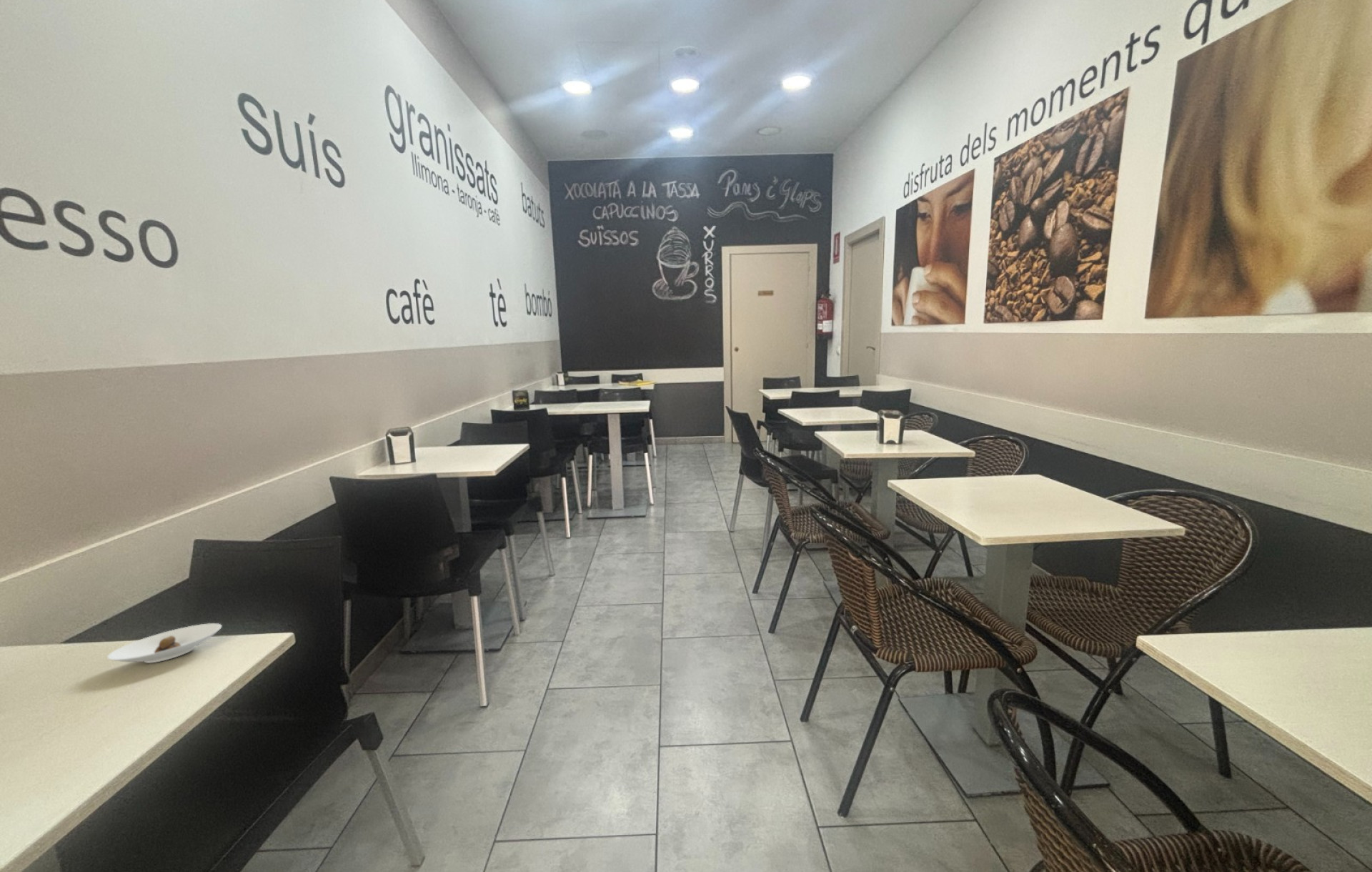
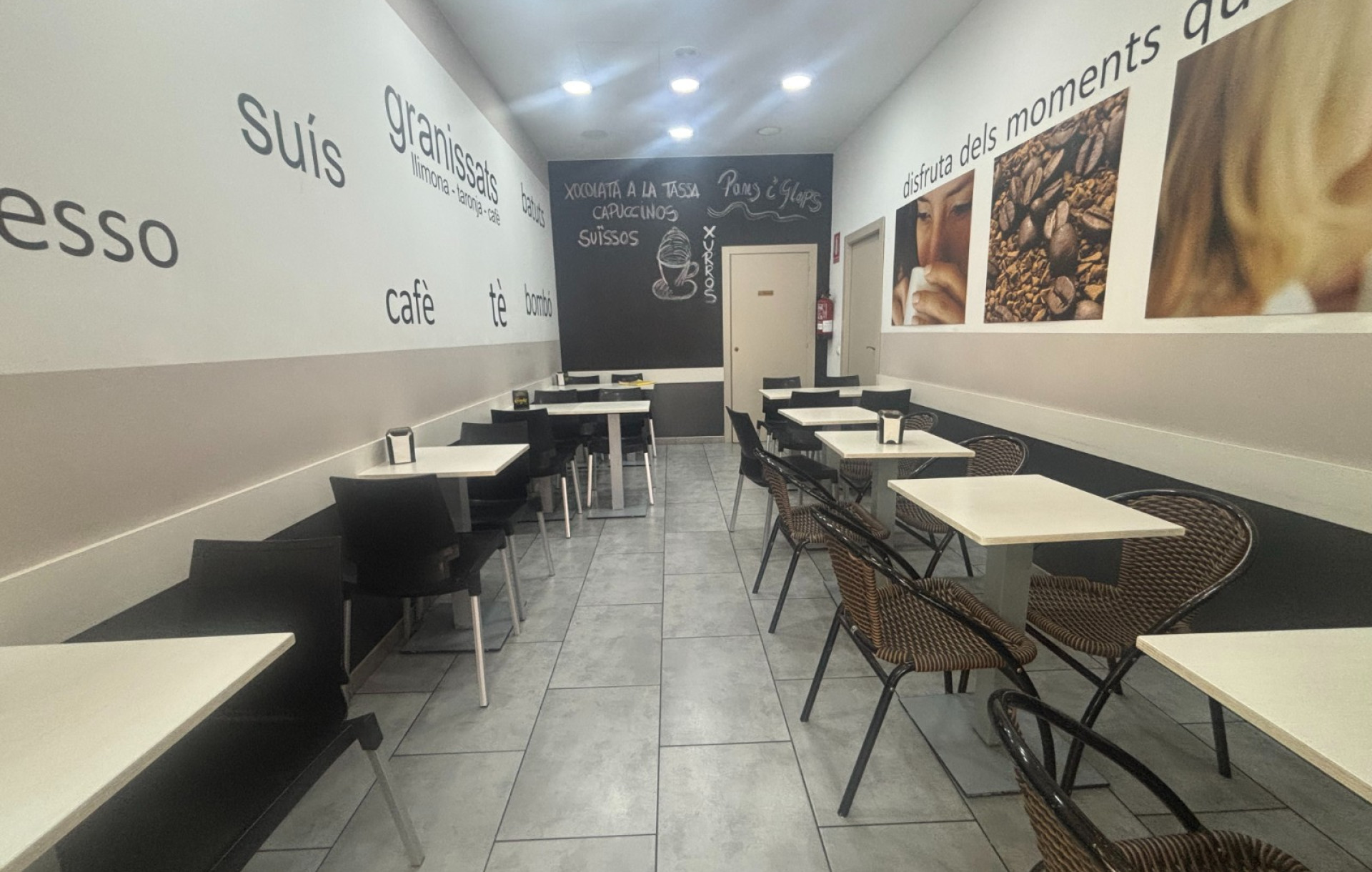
- saucer (168, 645)
